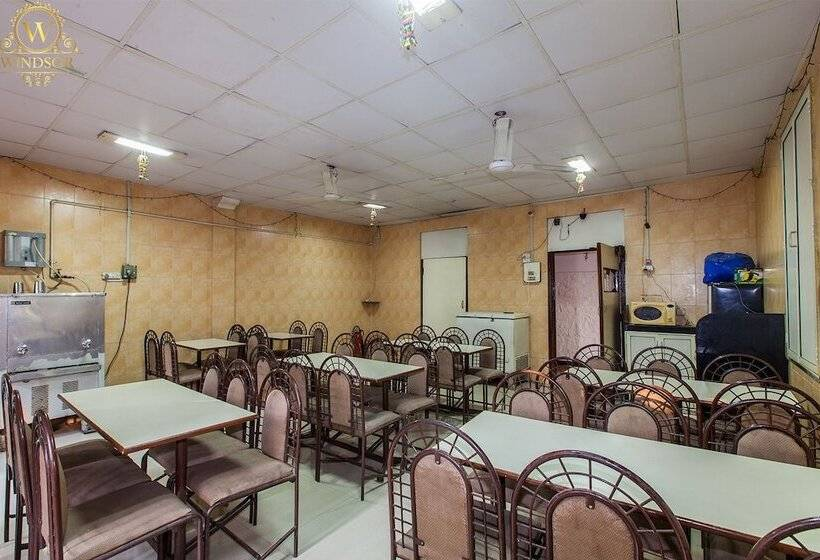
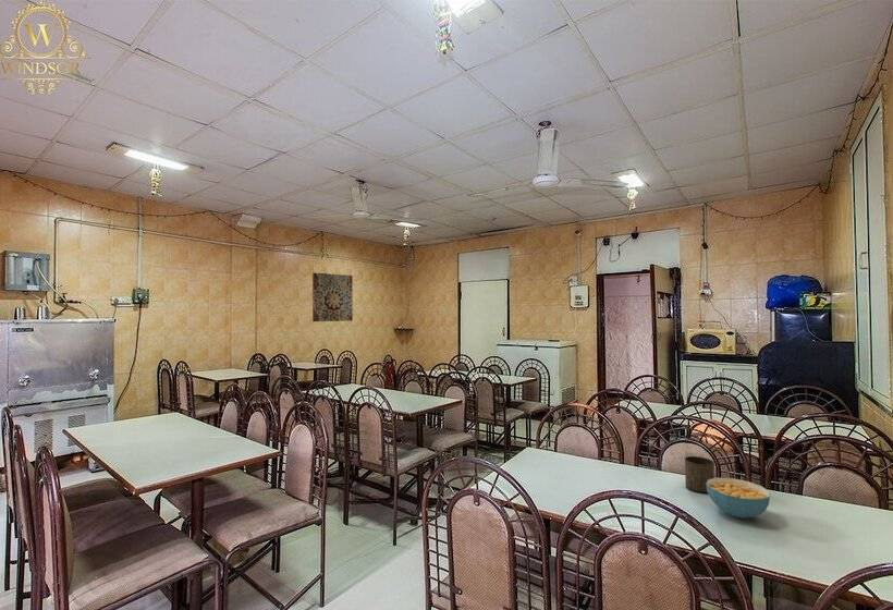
+ cereal bowl (737, 501)
+ wall art (333, 297)
+ cup (699, 474)
